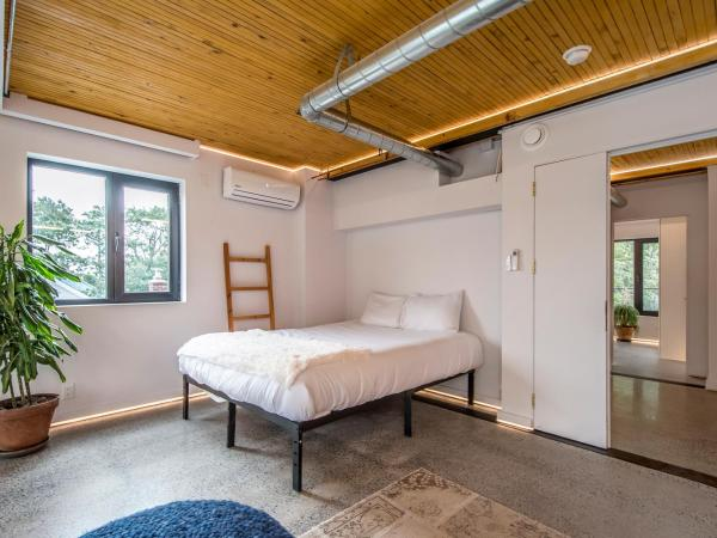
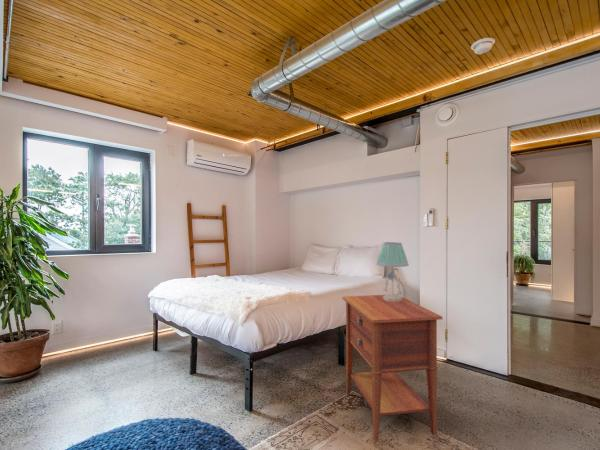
+ nightstand (386, 358)
+ table lamp (392, 270)
